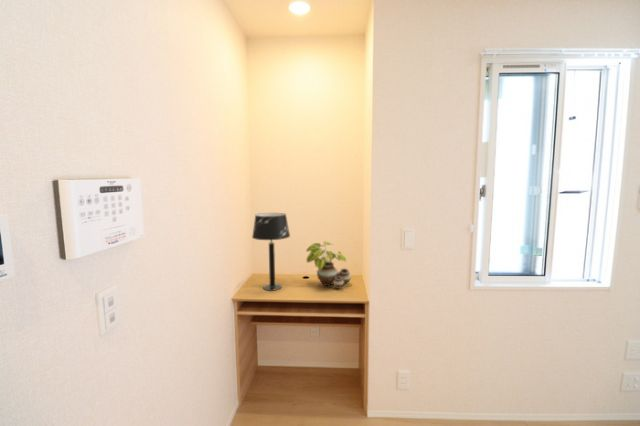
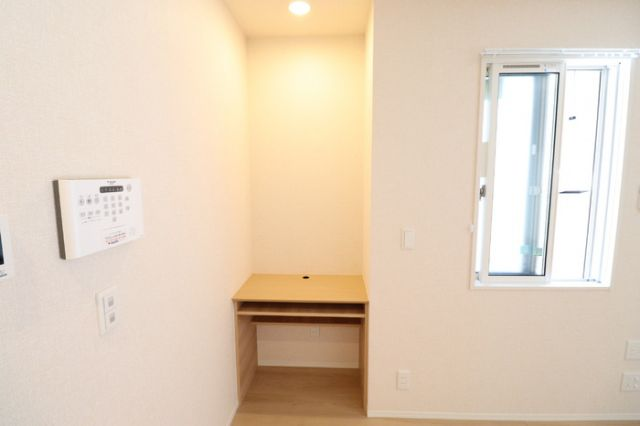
- potted plant (328, 264)
- table lamp (271, 251)
